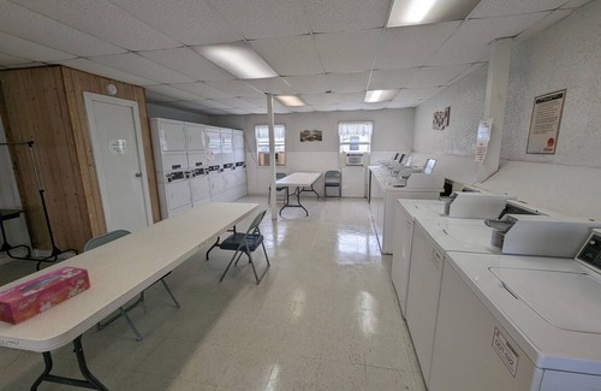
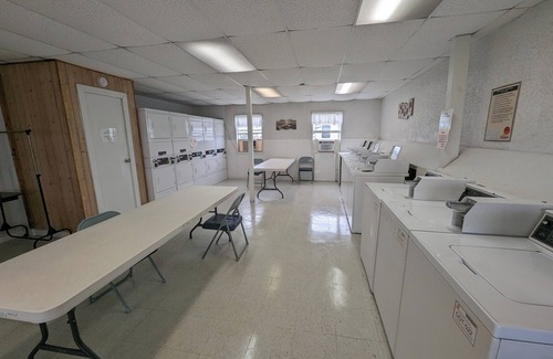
- tissue box (43, 291)
